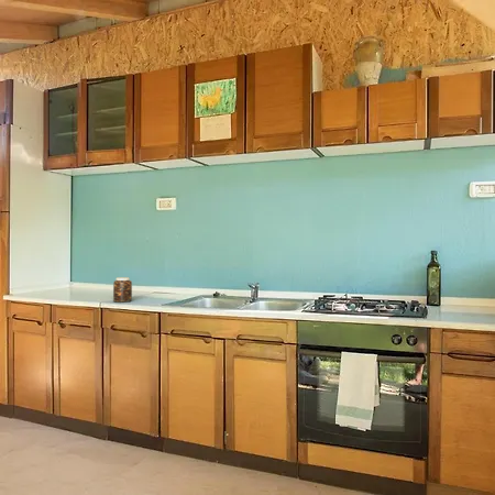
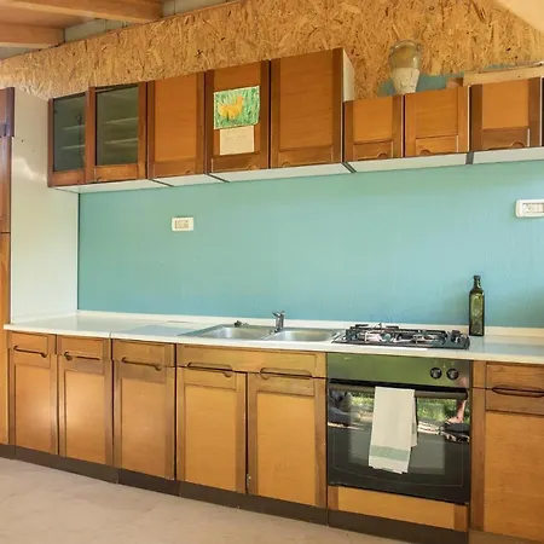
- jar (122, 289)
